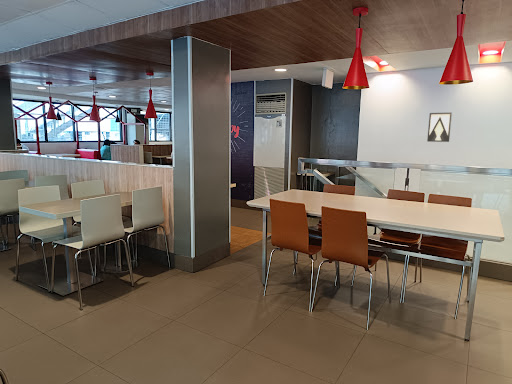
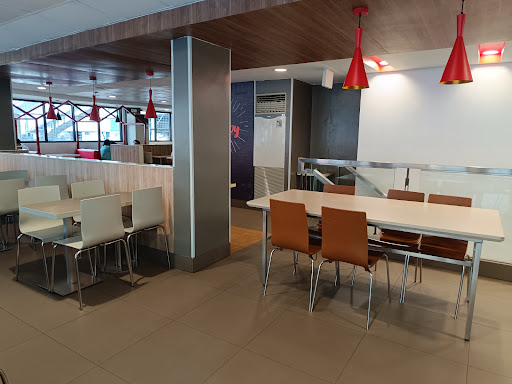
- wall art (439, 127)
